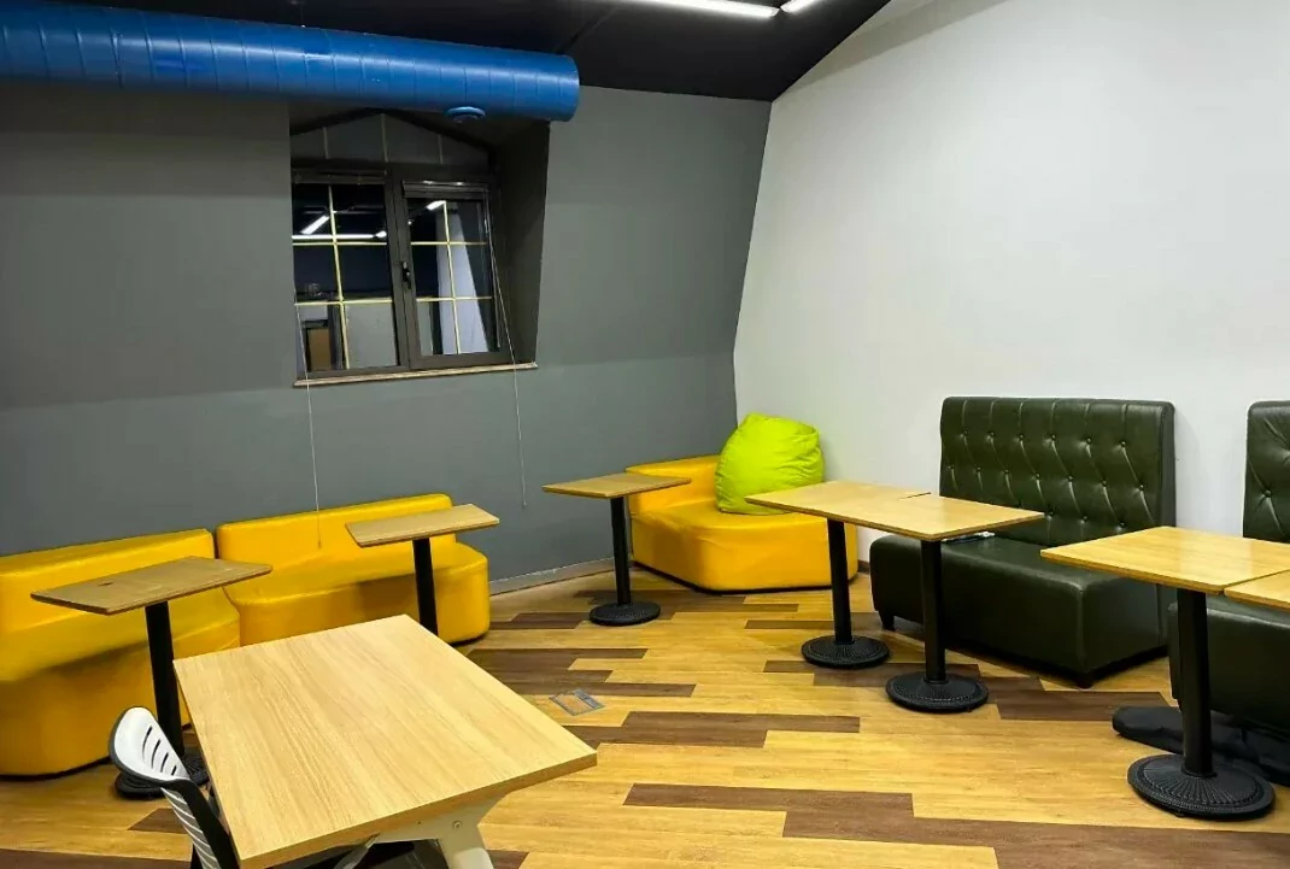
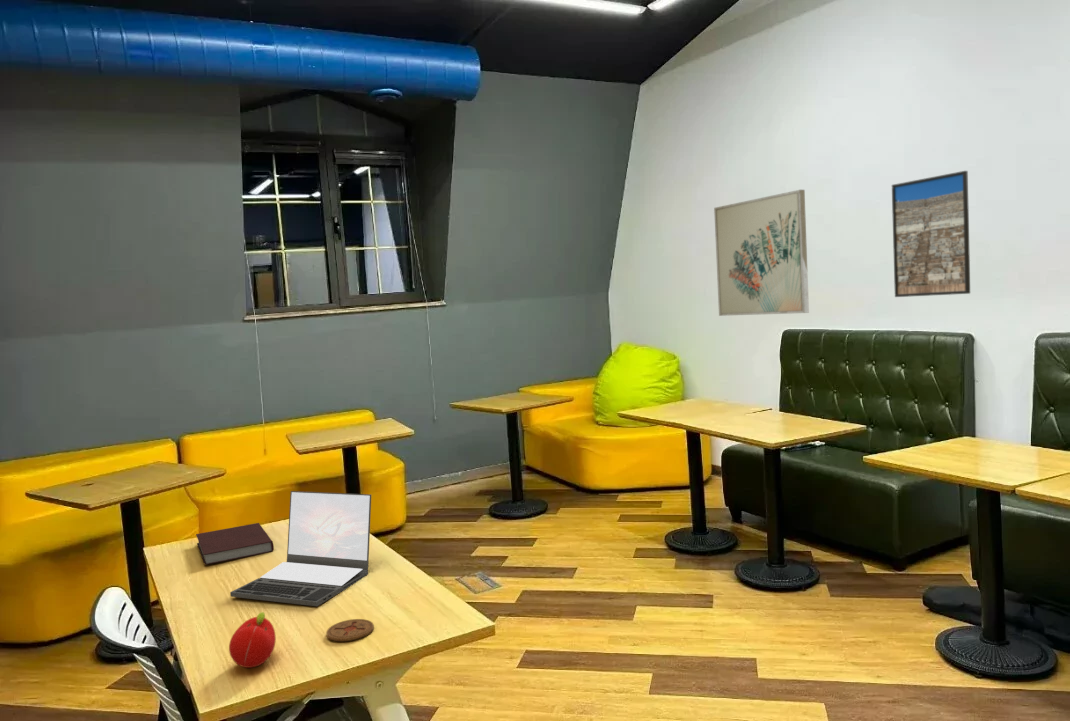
+ notebook (233, 542)
+ wall art (758, 257)
+ fruit (252, 640)
+ coaster (350, 629)
+ laptop (303, 543)
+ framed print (929, 237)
